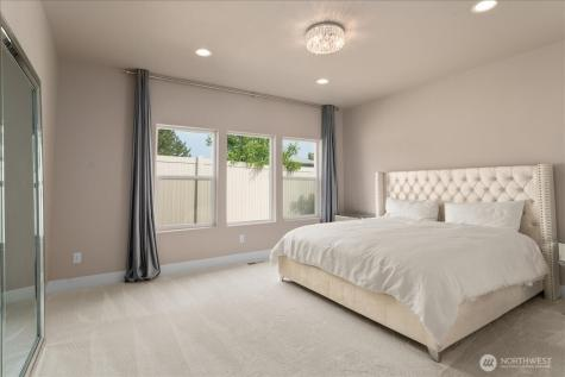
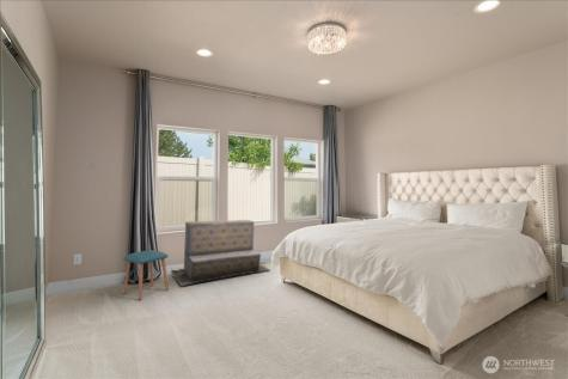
+ bench (220, 245)
+ stool (149, 271)
